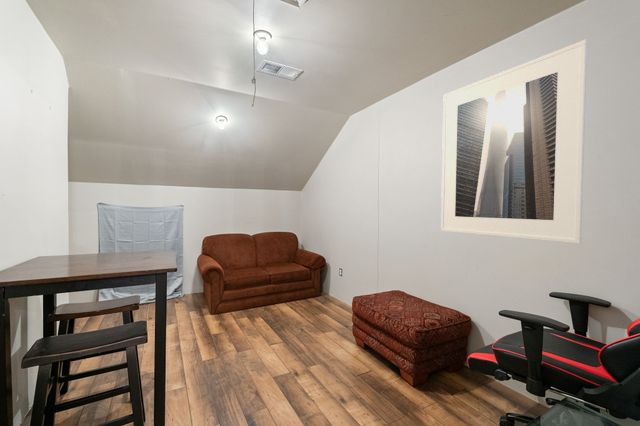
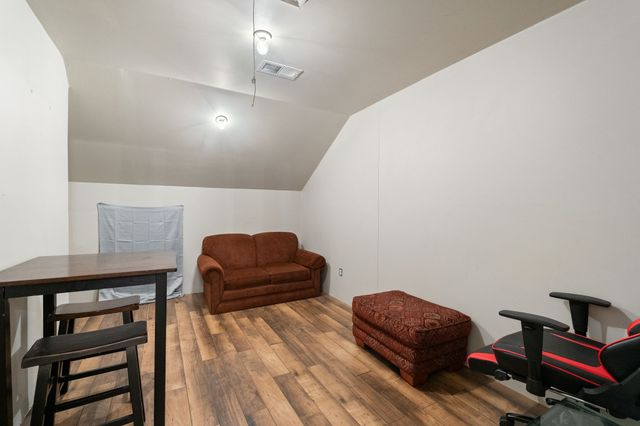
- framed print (499, 154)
